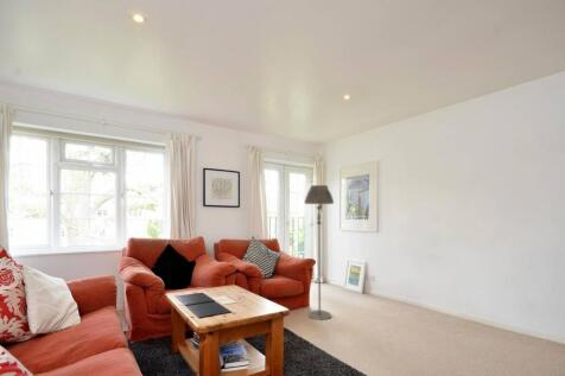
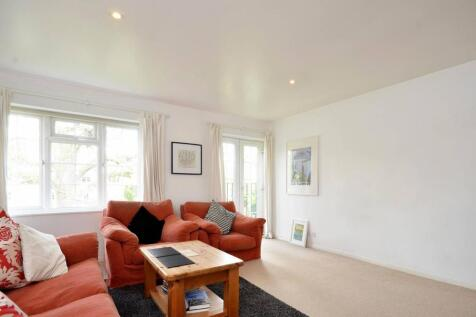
- floor lamp (319, 250)
